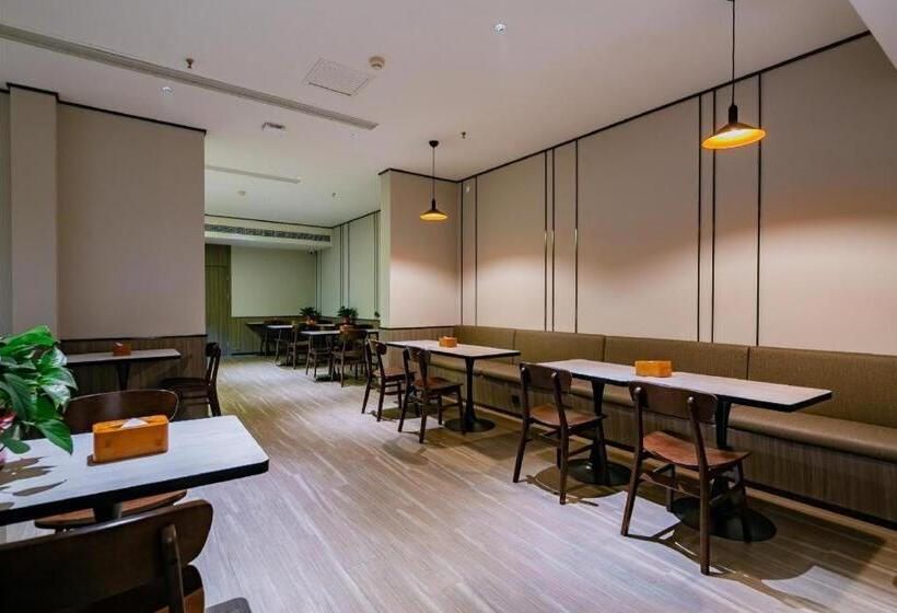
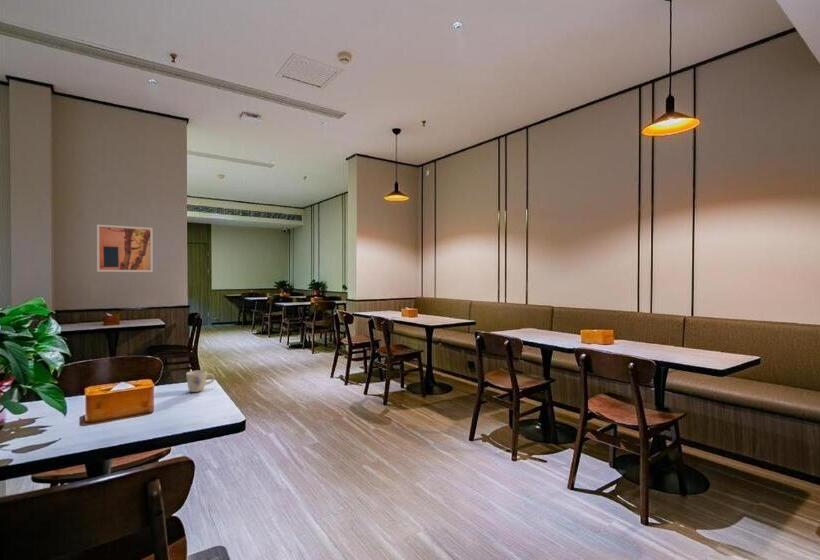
+ mug (200, 381)
+ wall art (125, 249)
